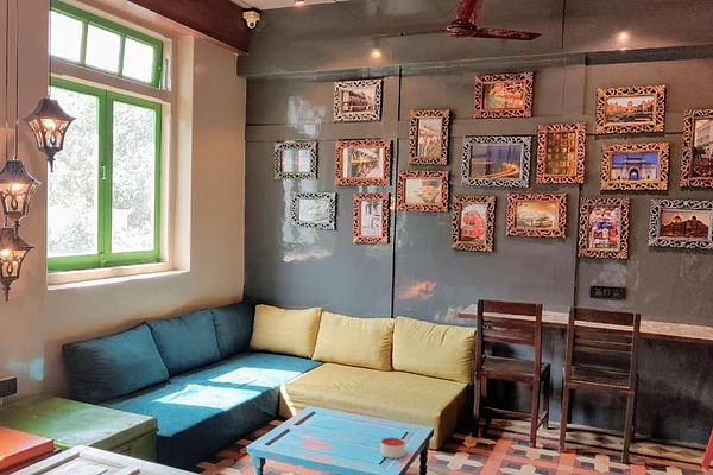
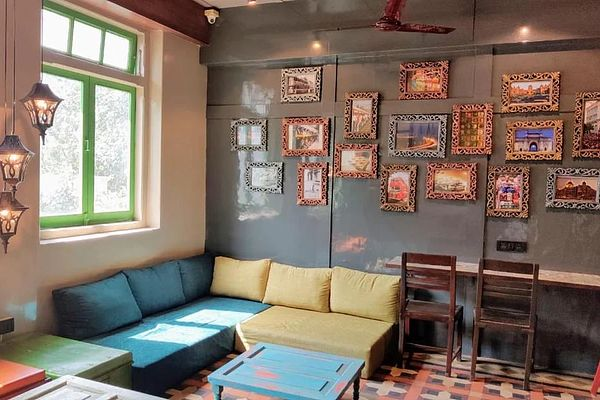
- candle (392, 446)
